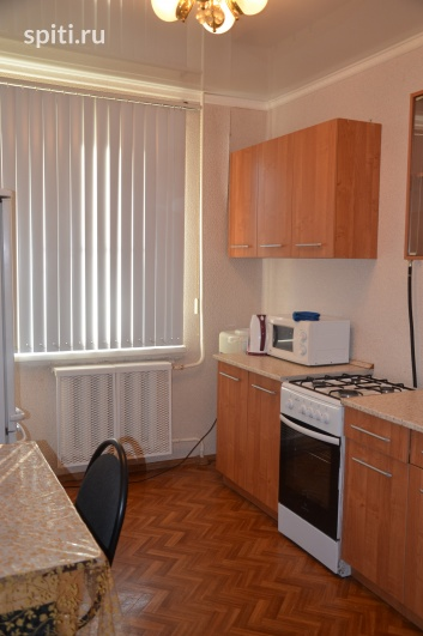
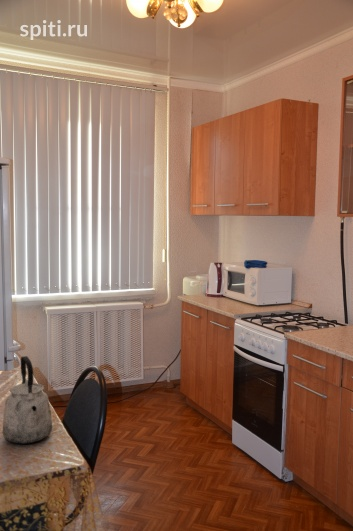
+ kettle (28, 401)
